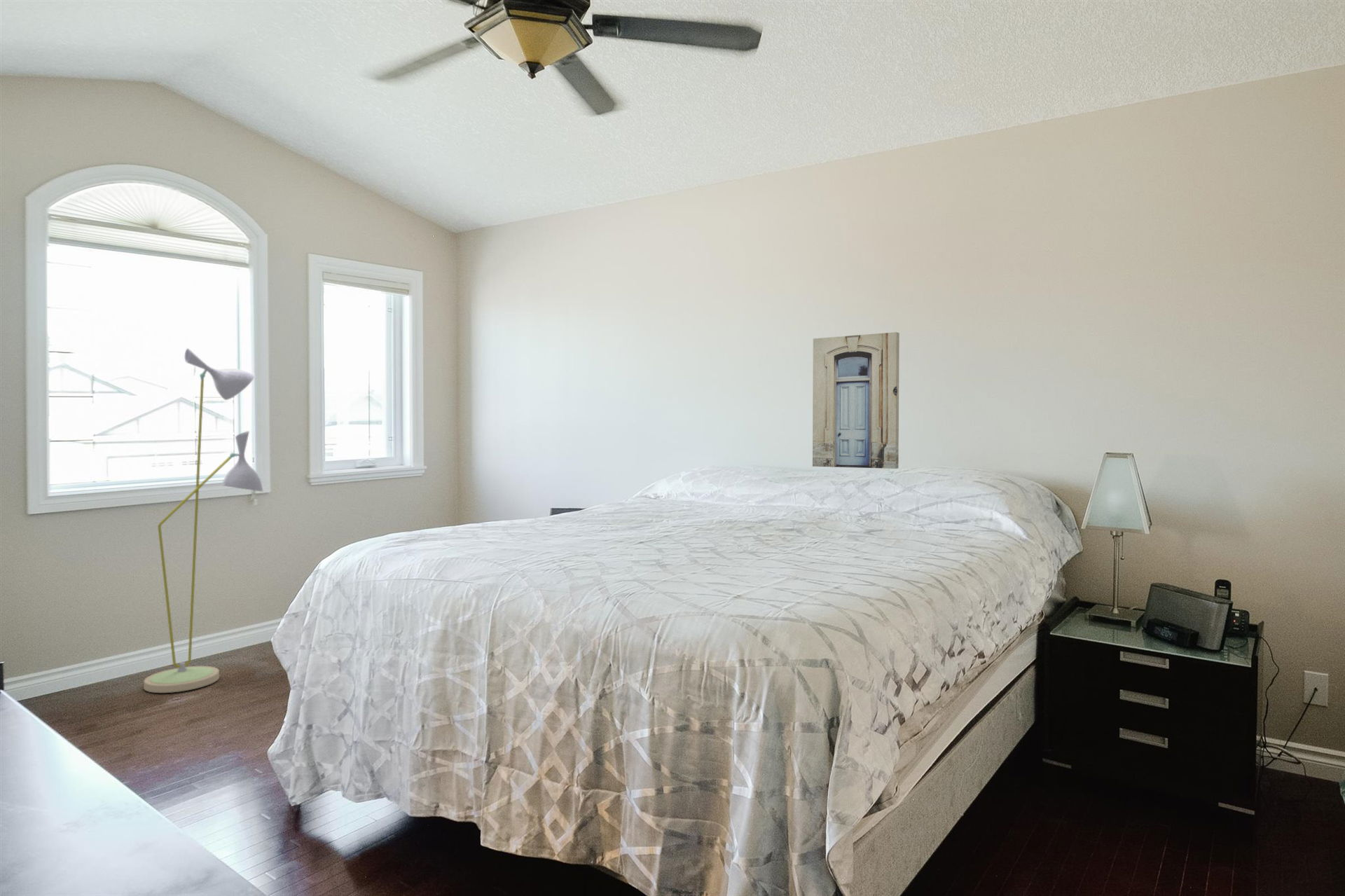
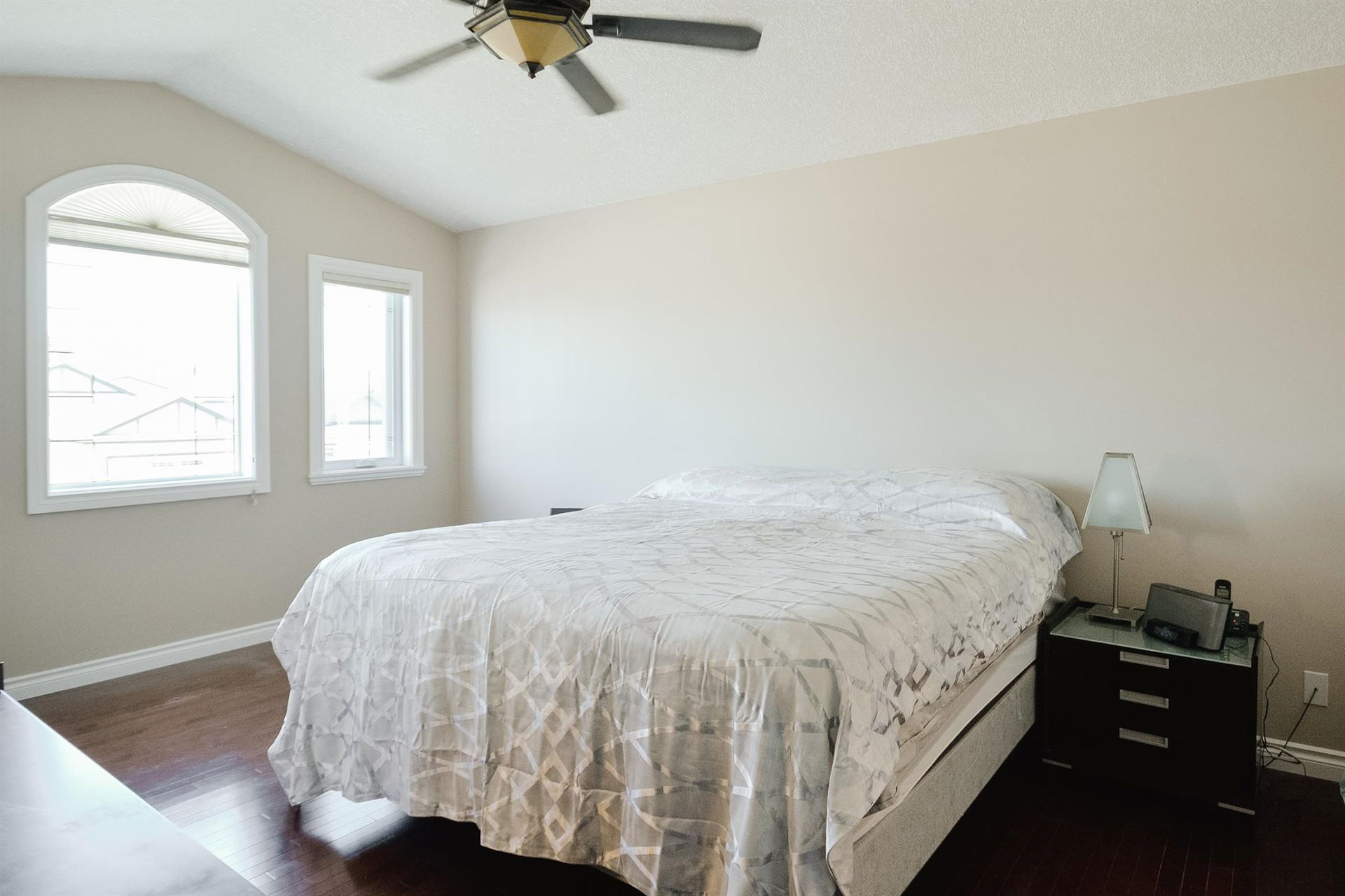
- wall art (854, 401)
- floor lamp (197, 514)
